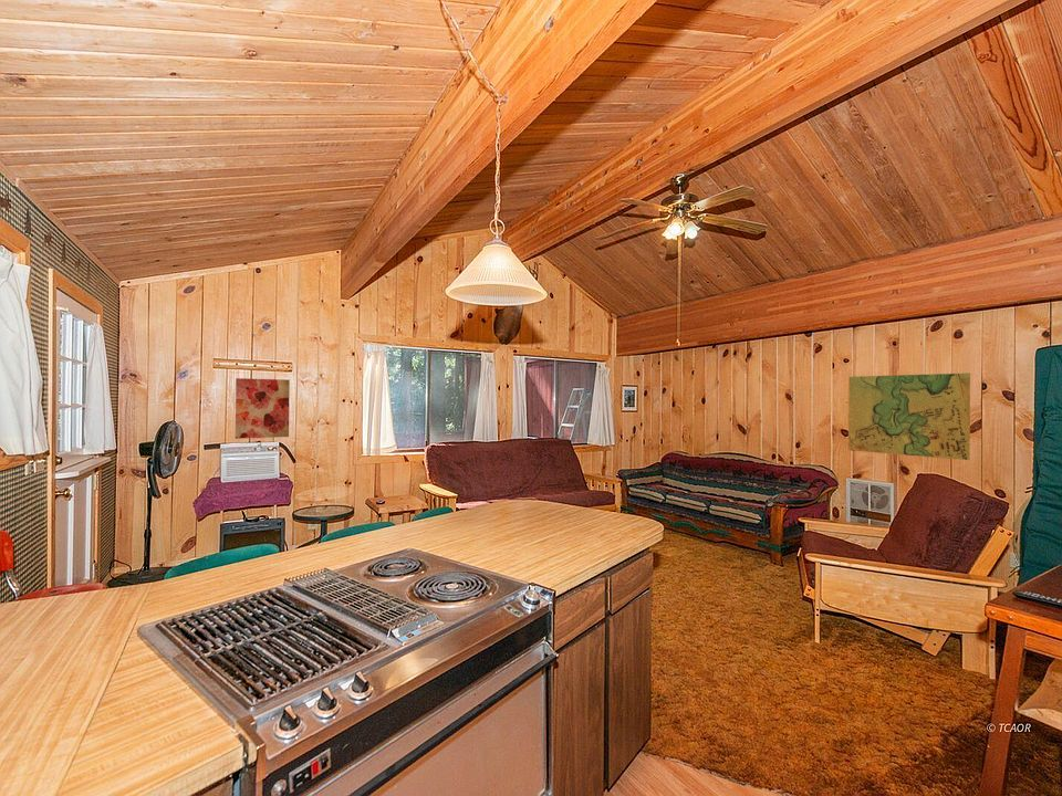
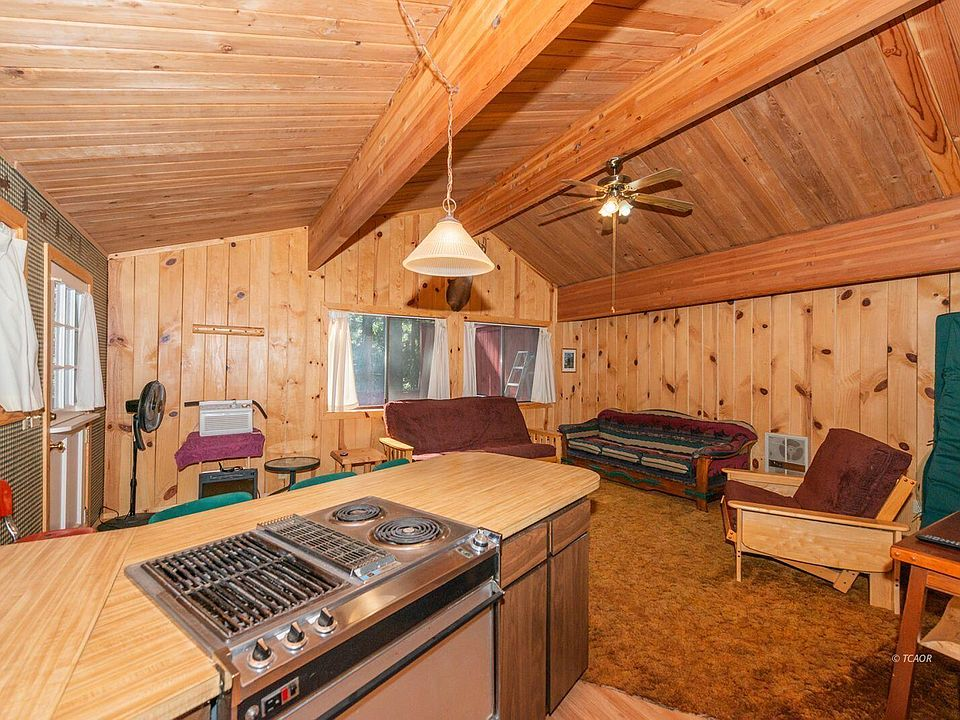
- wall art (262, 408)
- map (903, 415)
